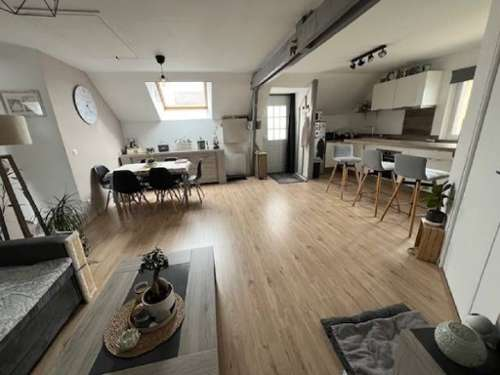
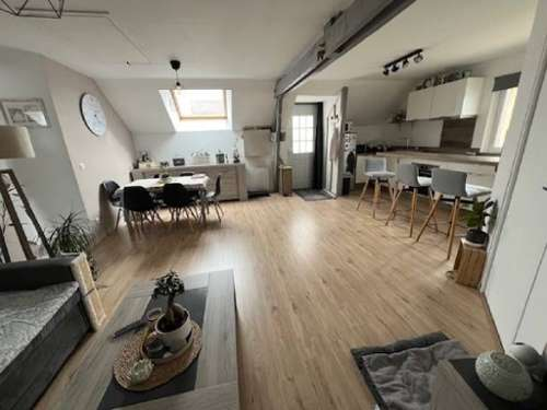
+ remote control (130, 327)
